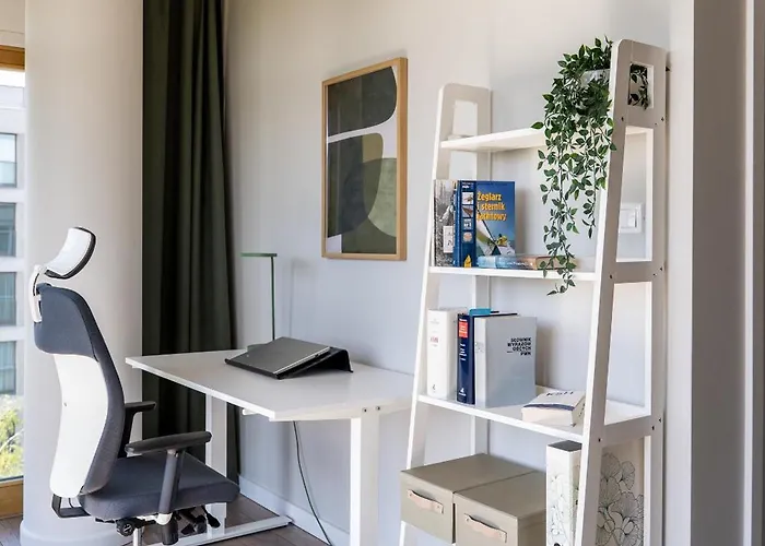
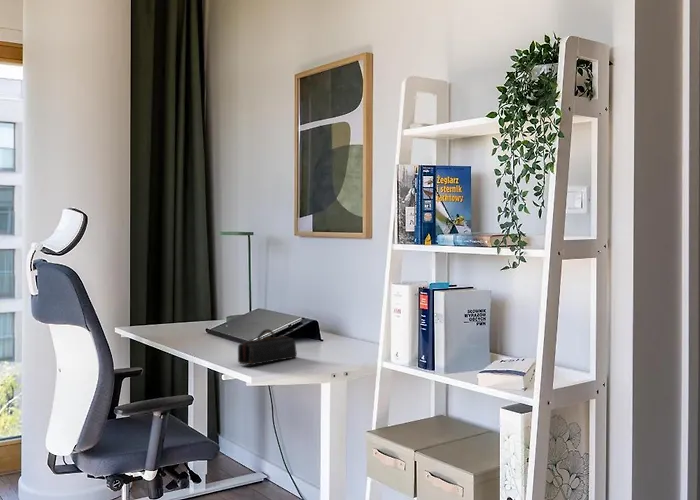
+ pencil case (267, 344)
